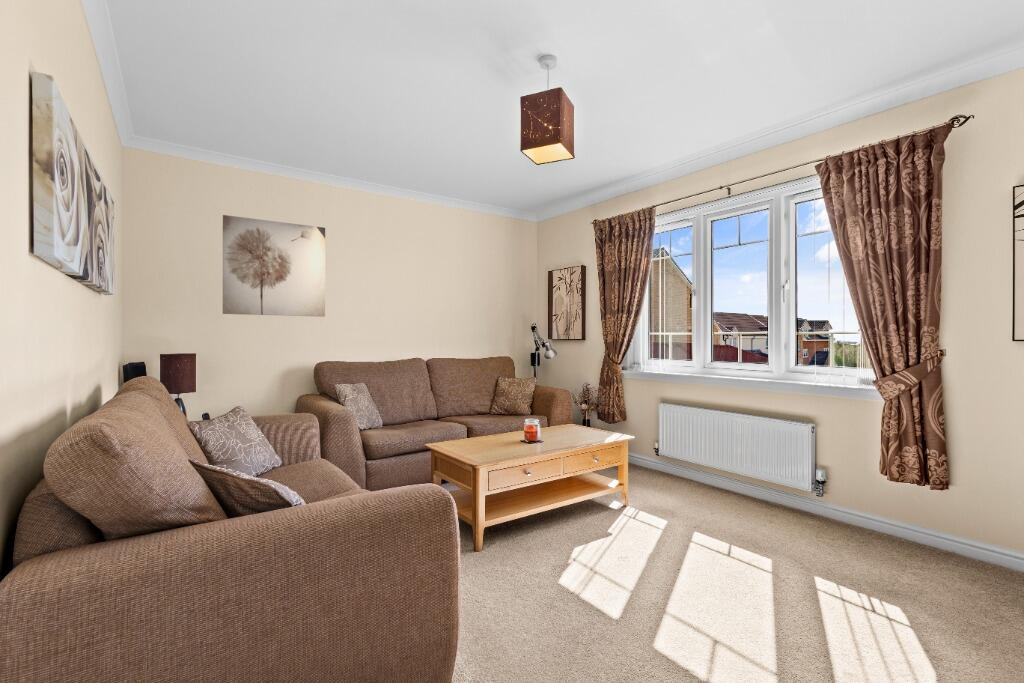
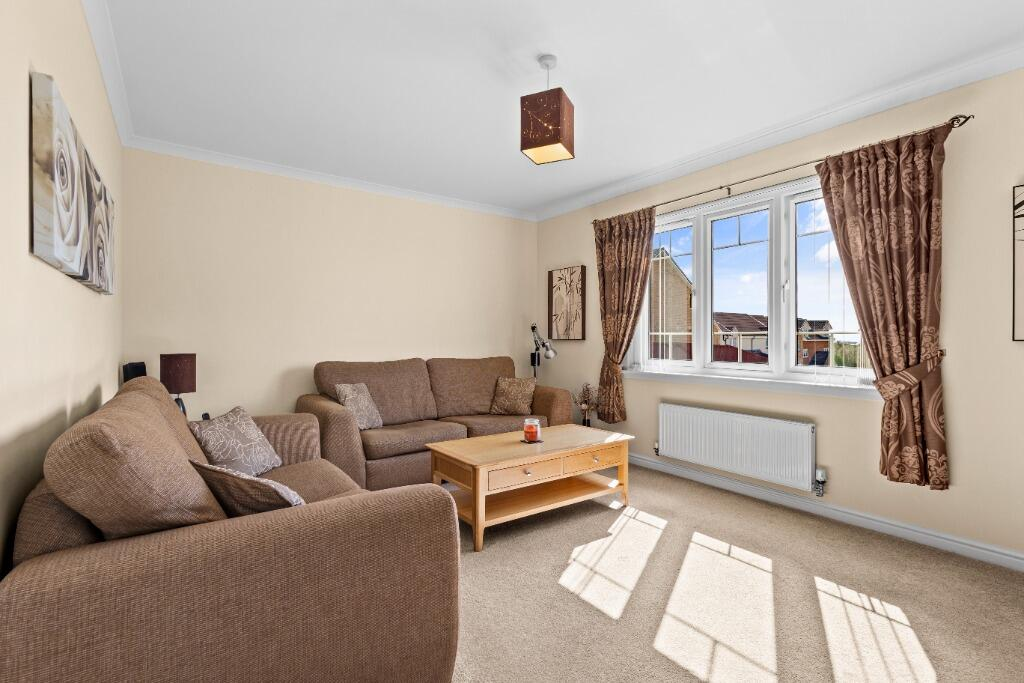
- wall art (276, 268)
